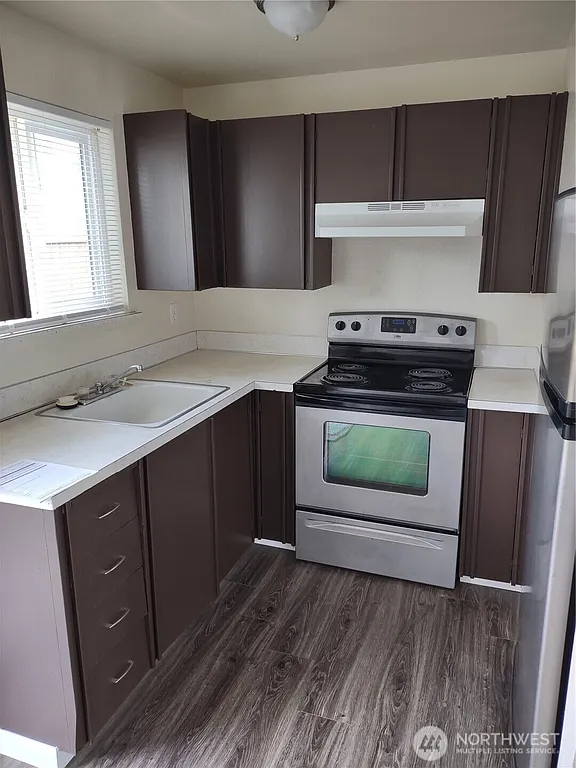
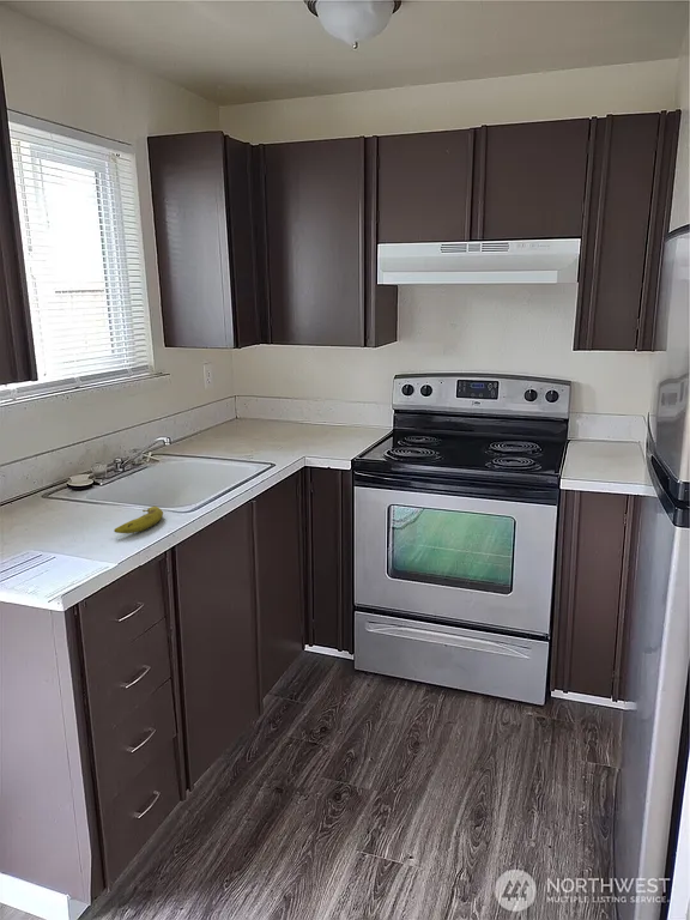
+ fruit (139, 519)
